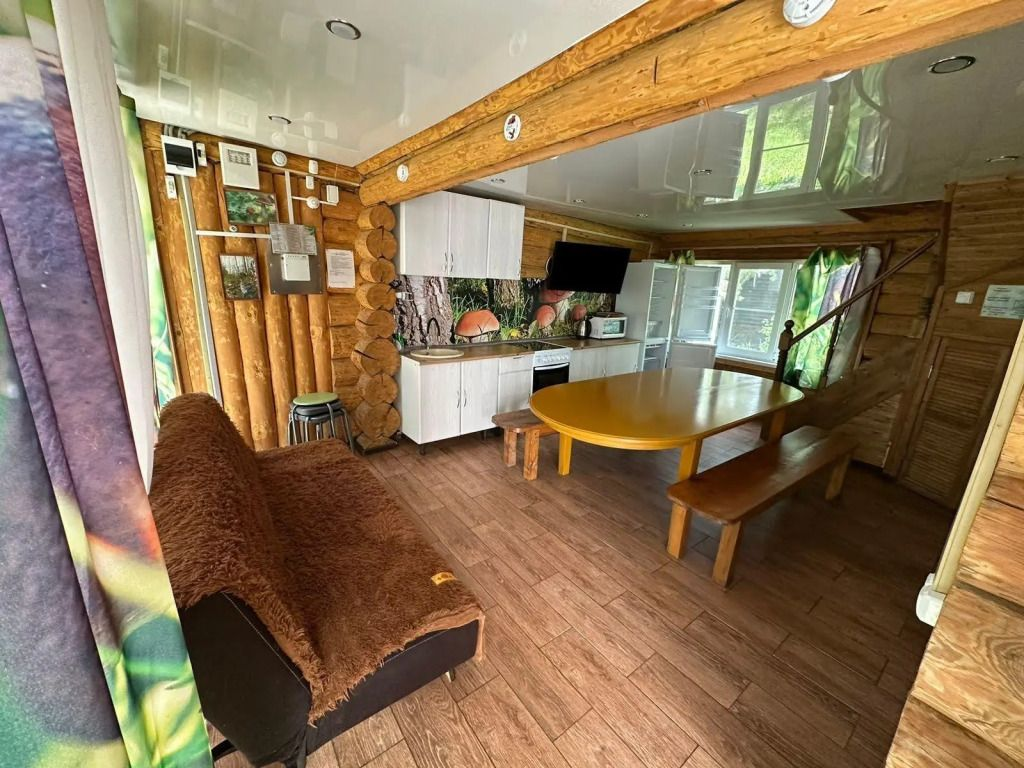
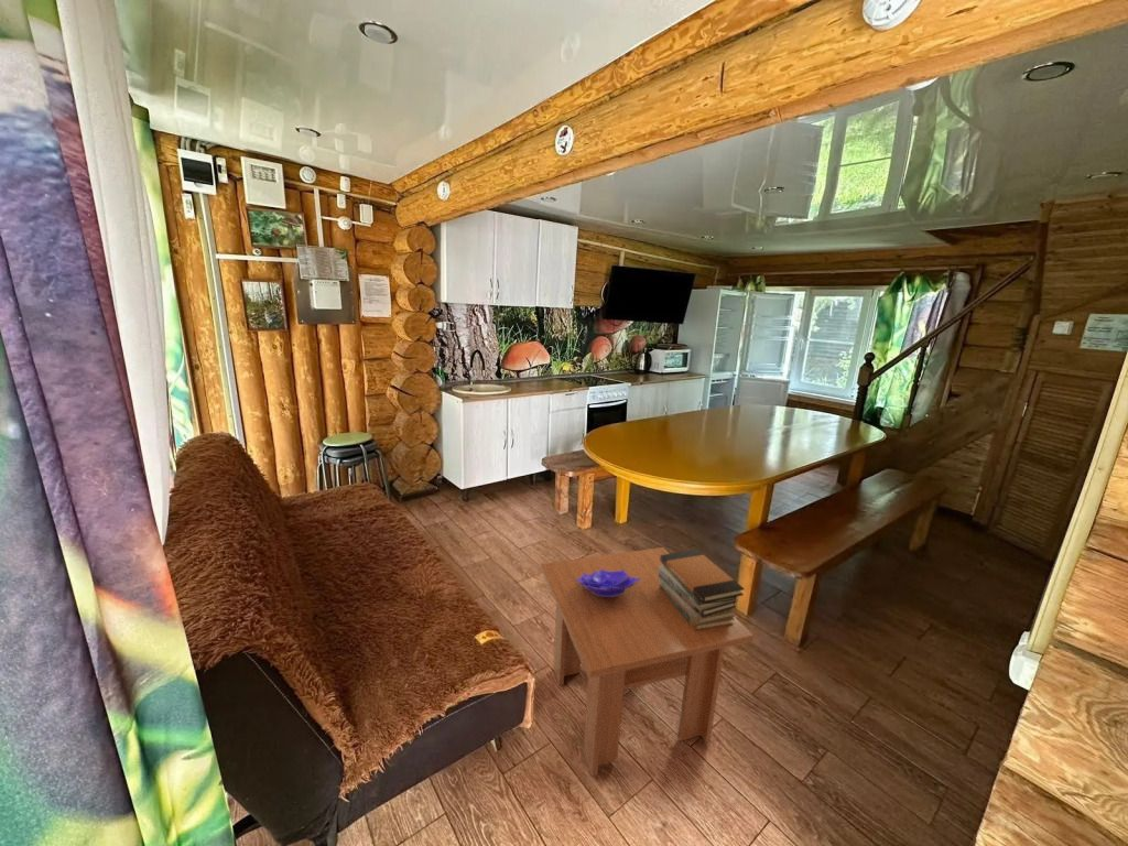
+ decorative bowl (607, 577)
+ coffee table (629, 650)
+ book stack (696, 586)
